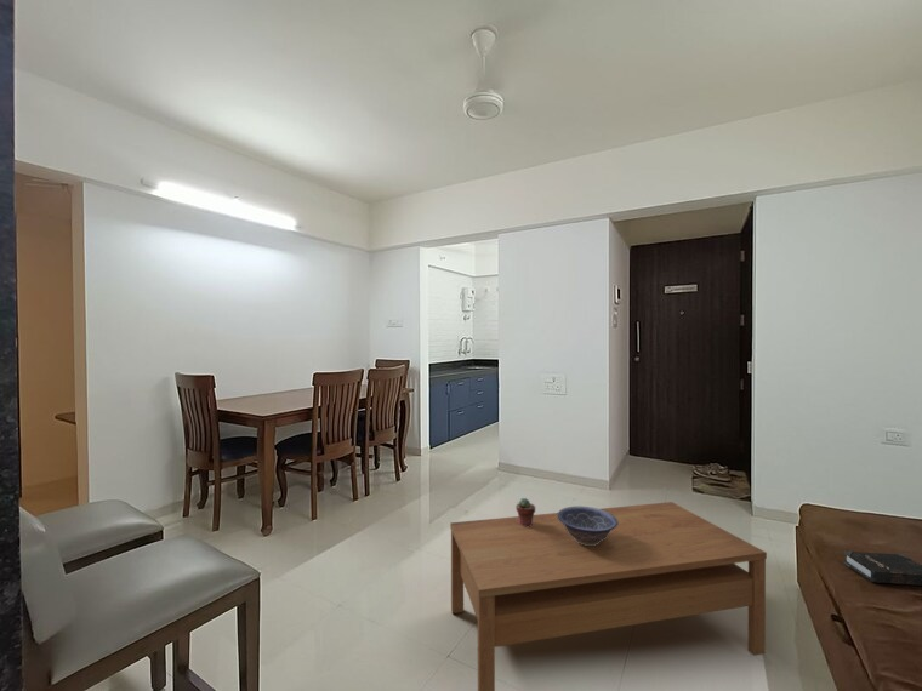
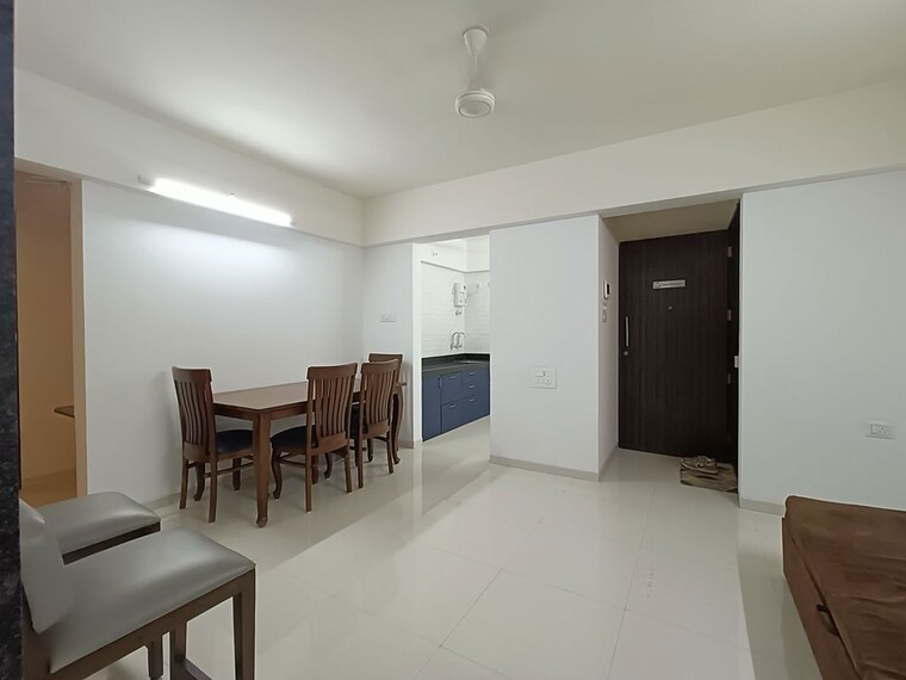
- hardback book (888, 567)
- coffee table (596, 583)
- decorative bowl (586, 527)
- potted succulent (525, 510)
